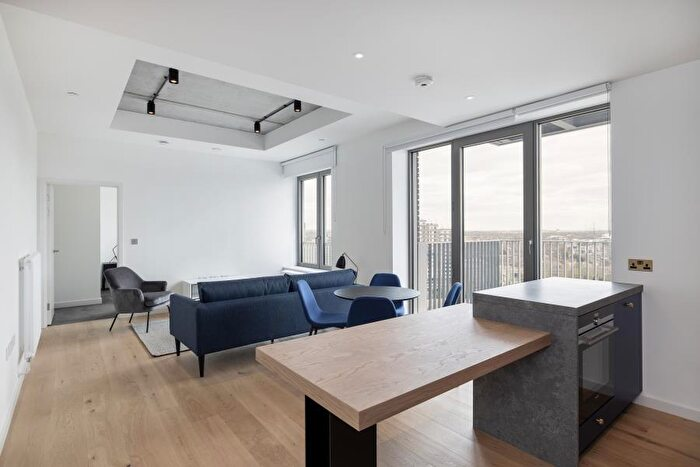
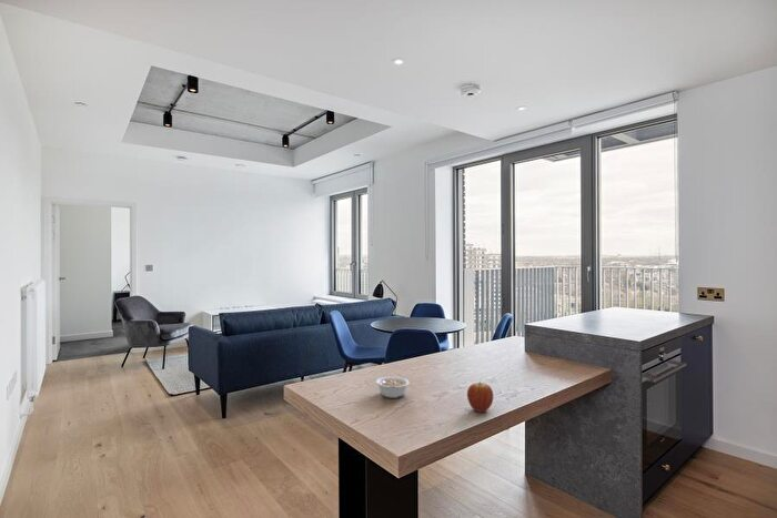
+ legume (393, 386)
+ fruit (480, 395)
